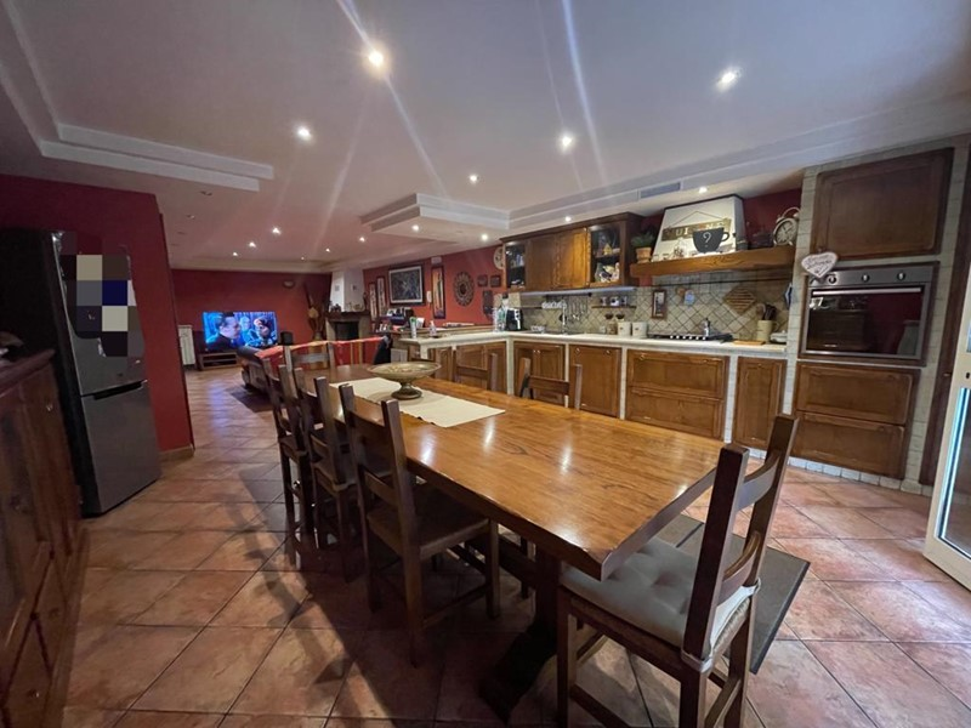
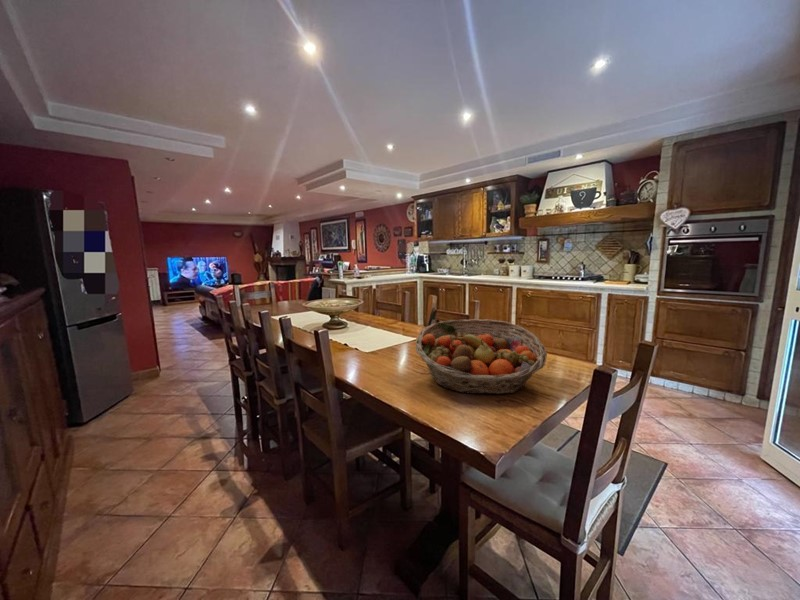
+ fruit basket (477, 353)
